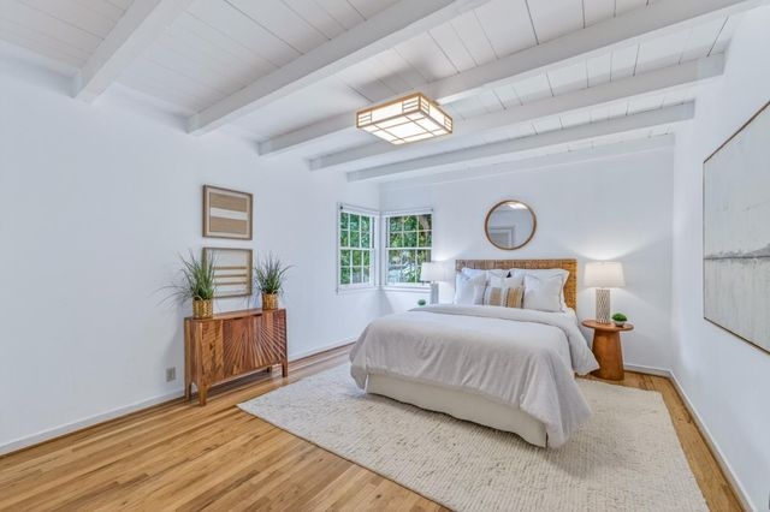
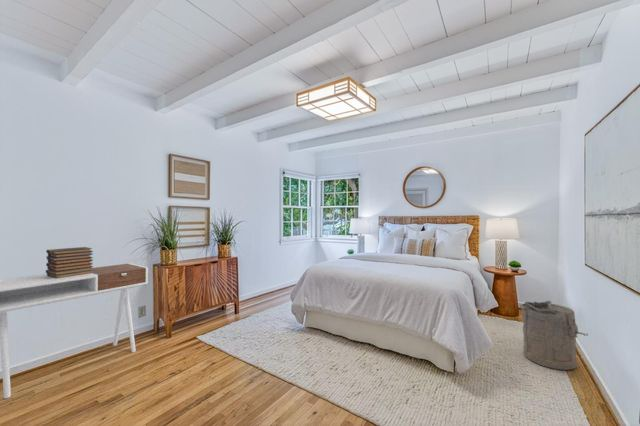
+ book stack (70, 261)
+ desk (64, 300)
+ laundry hamper (549, 330)
